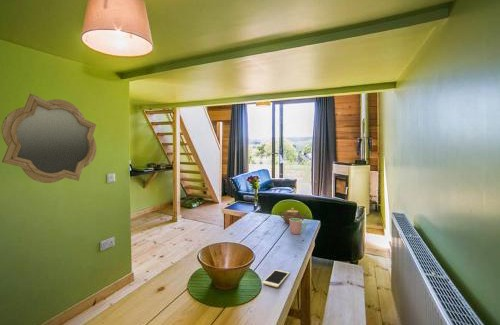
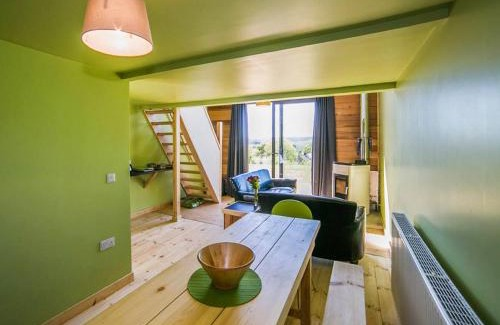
- cell phone (276, 277)
- cup (297, 226)
- teapot (293, 215)
- mirror (56, 140)
